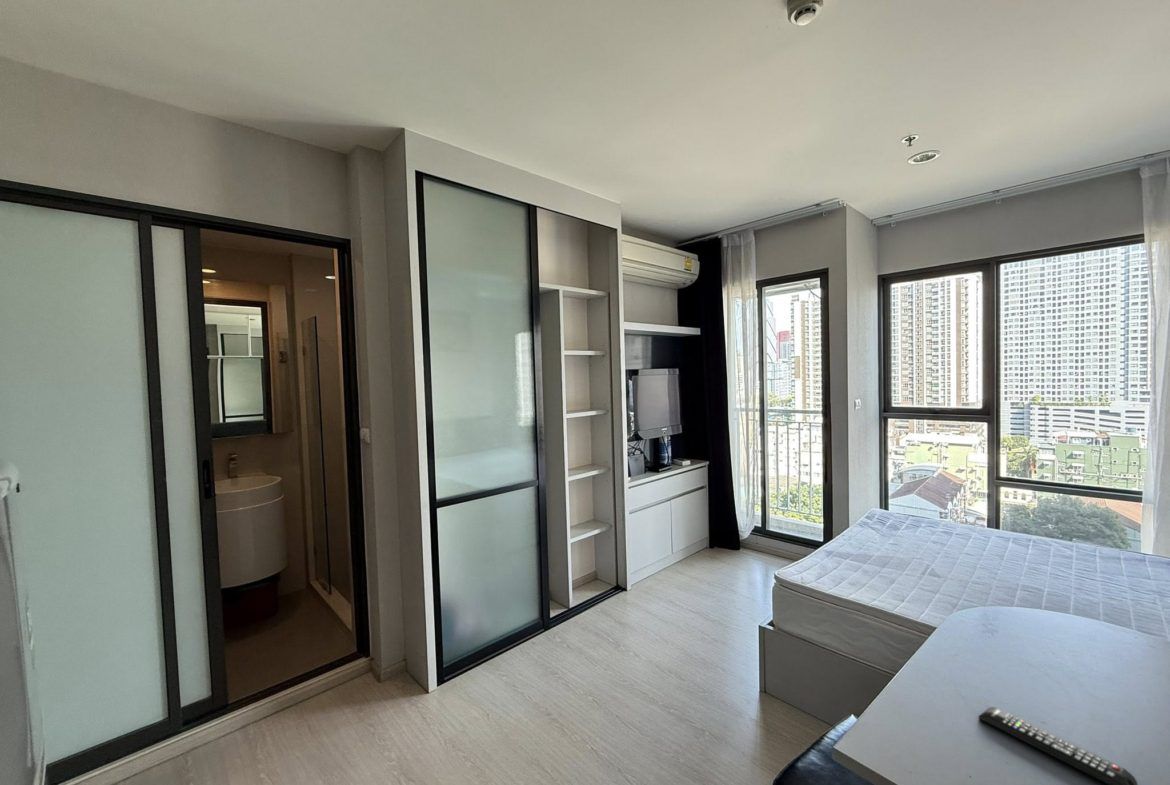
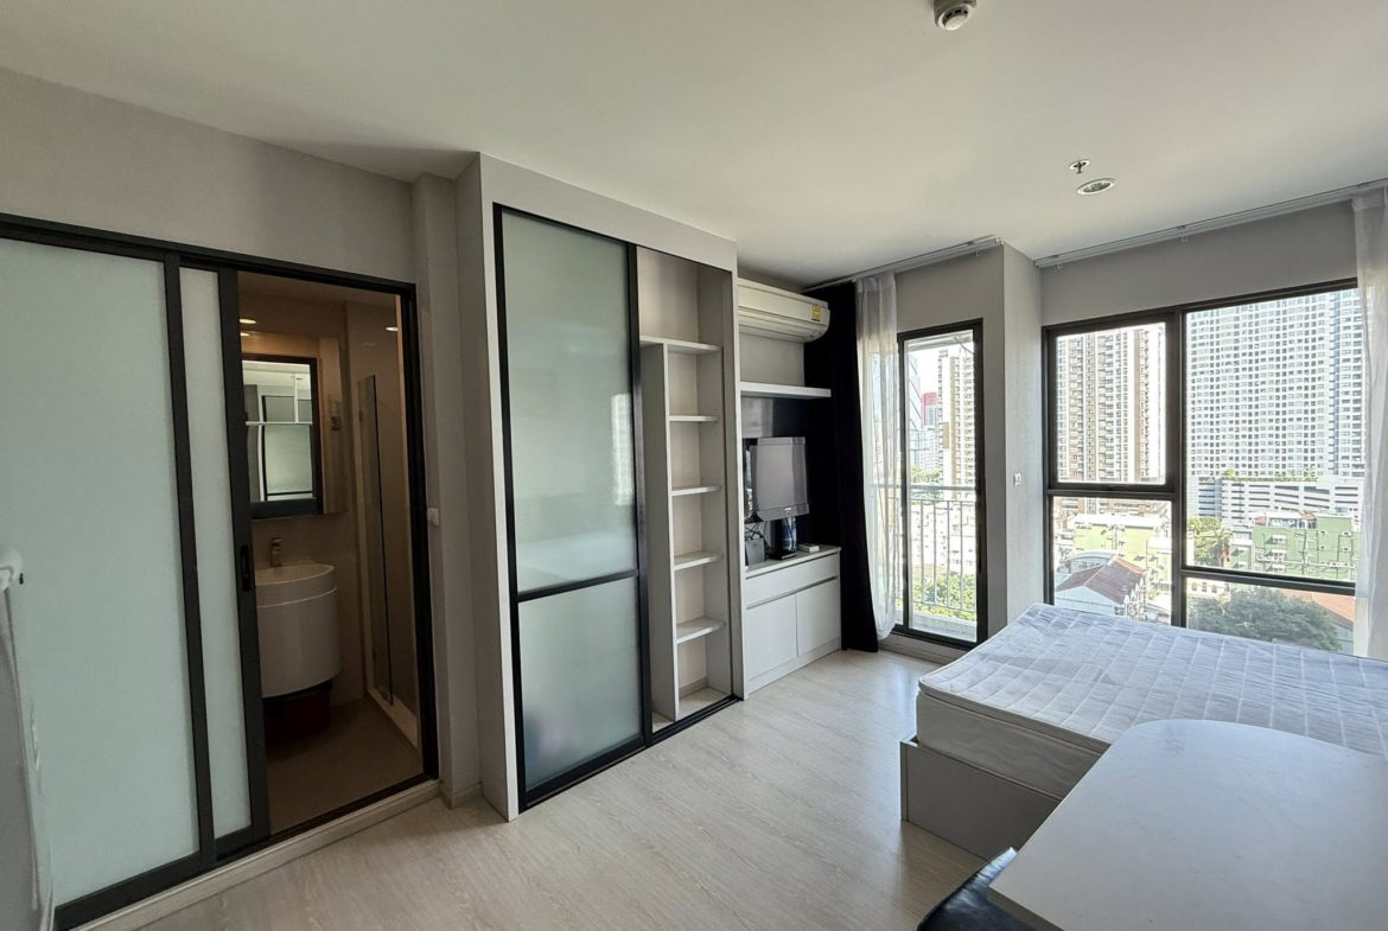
- remote control (1050, 745)
